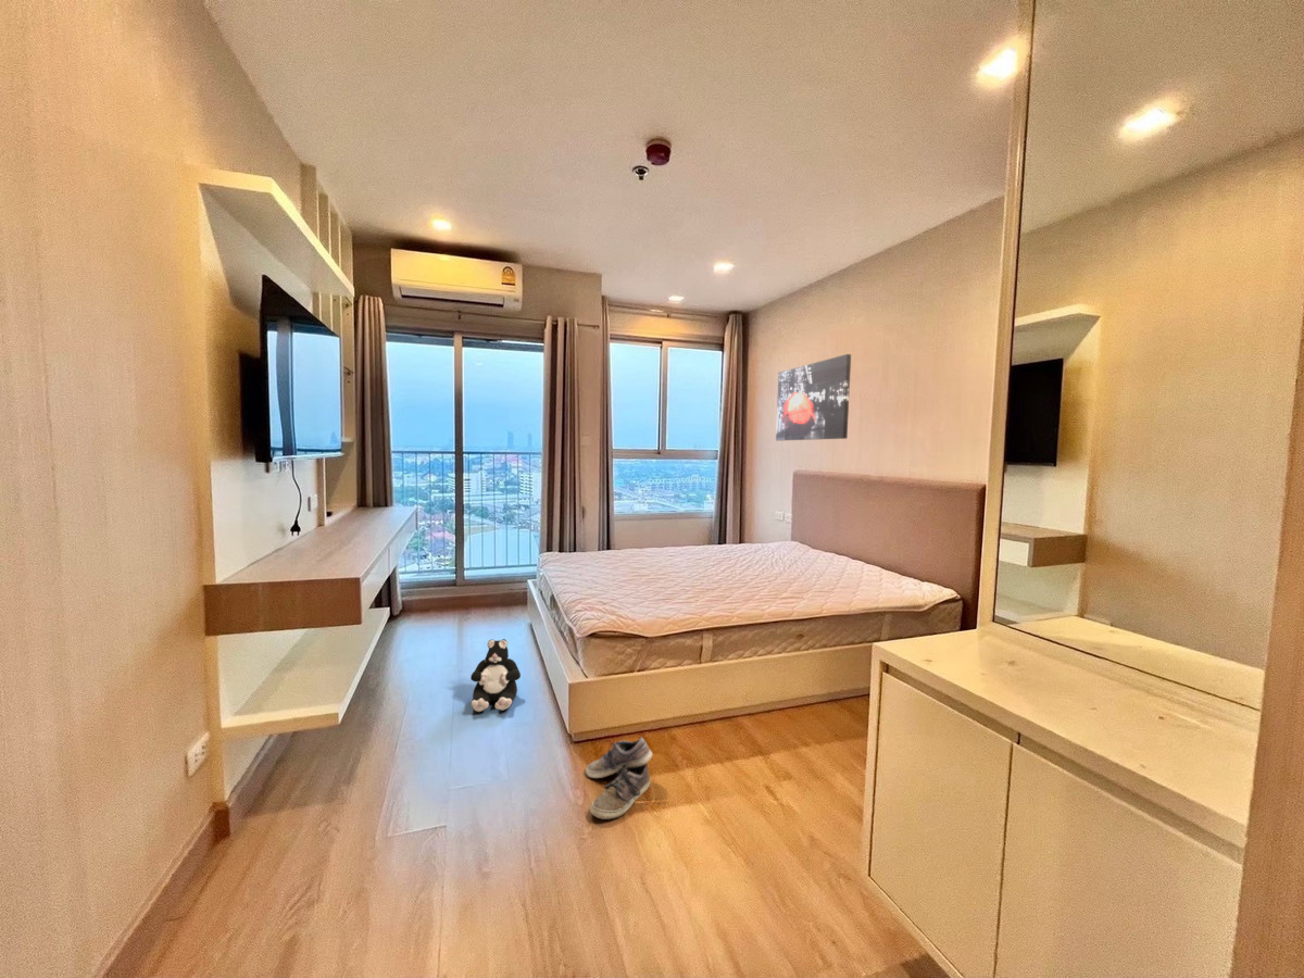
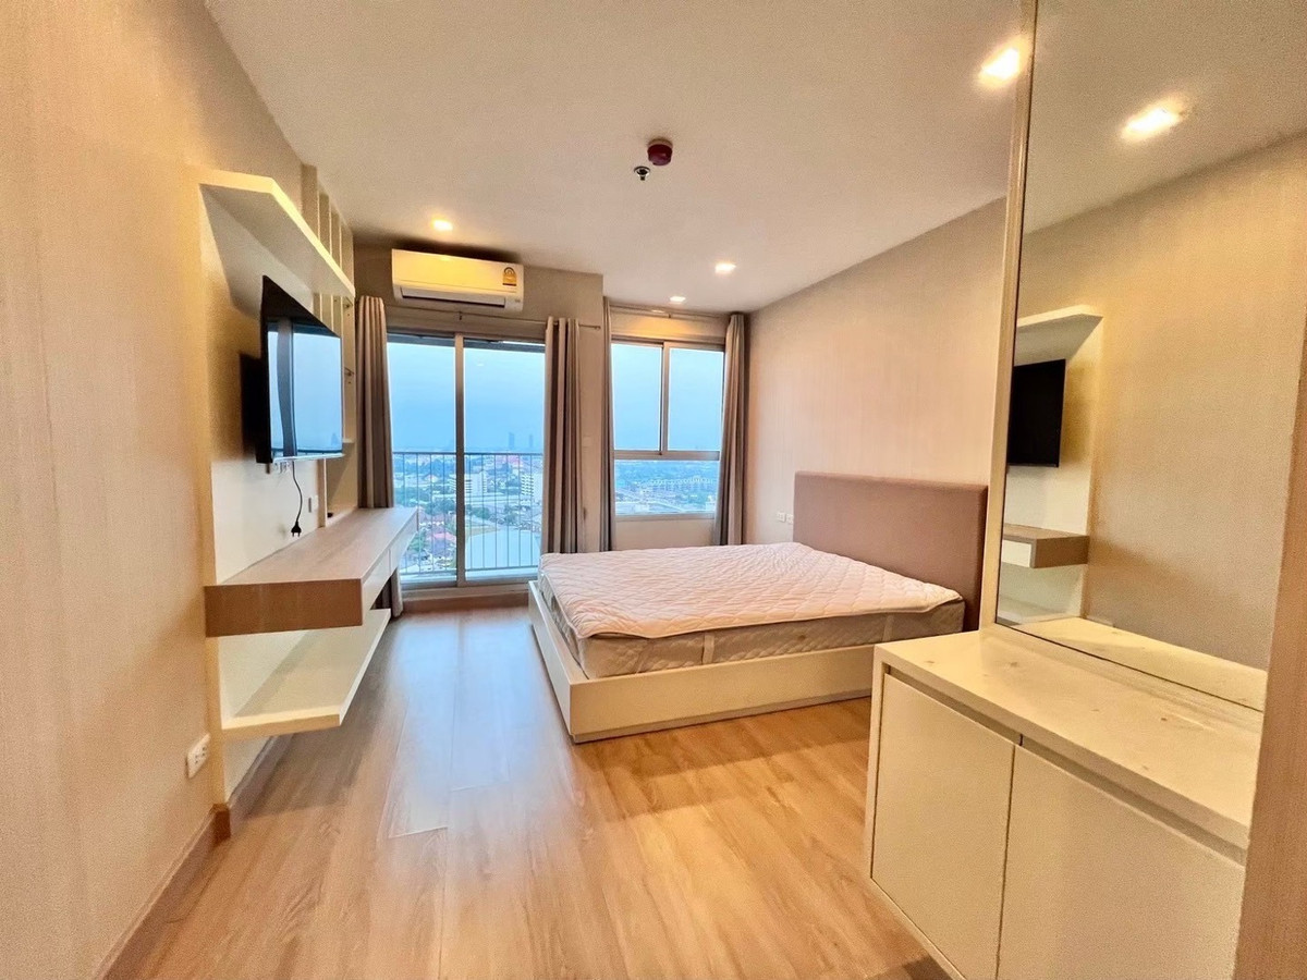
- shoe (607, 766)
- wall art (808, 402)
- plush toy (494, 673)
